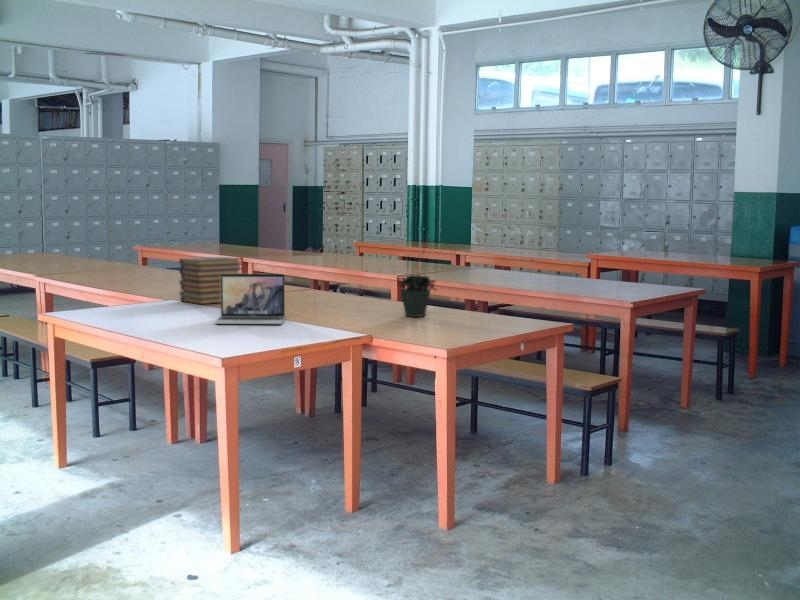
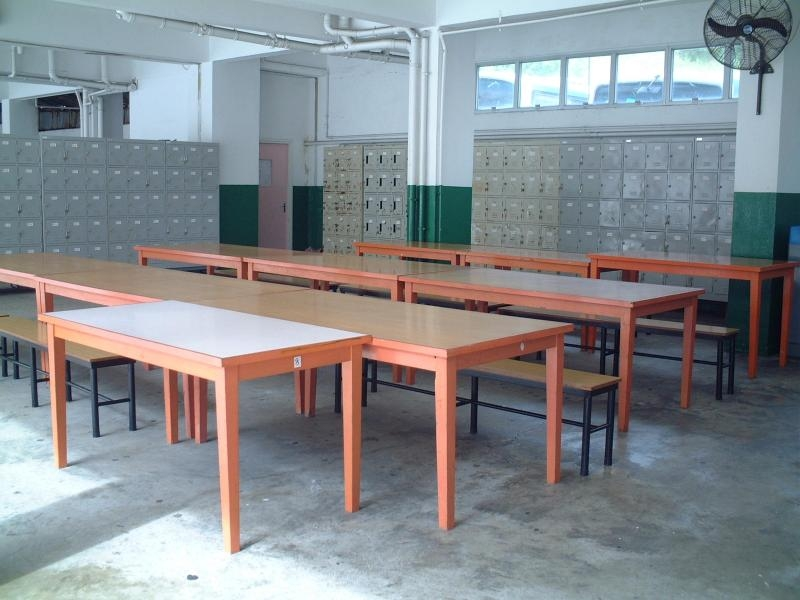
- laptop (250, 298)
- book stack (211, 279)
- potted plant (417, 278)
